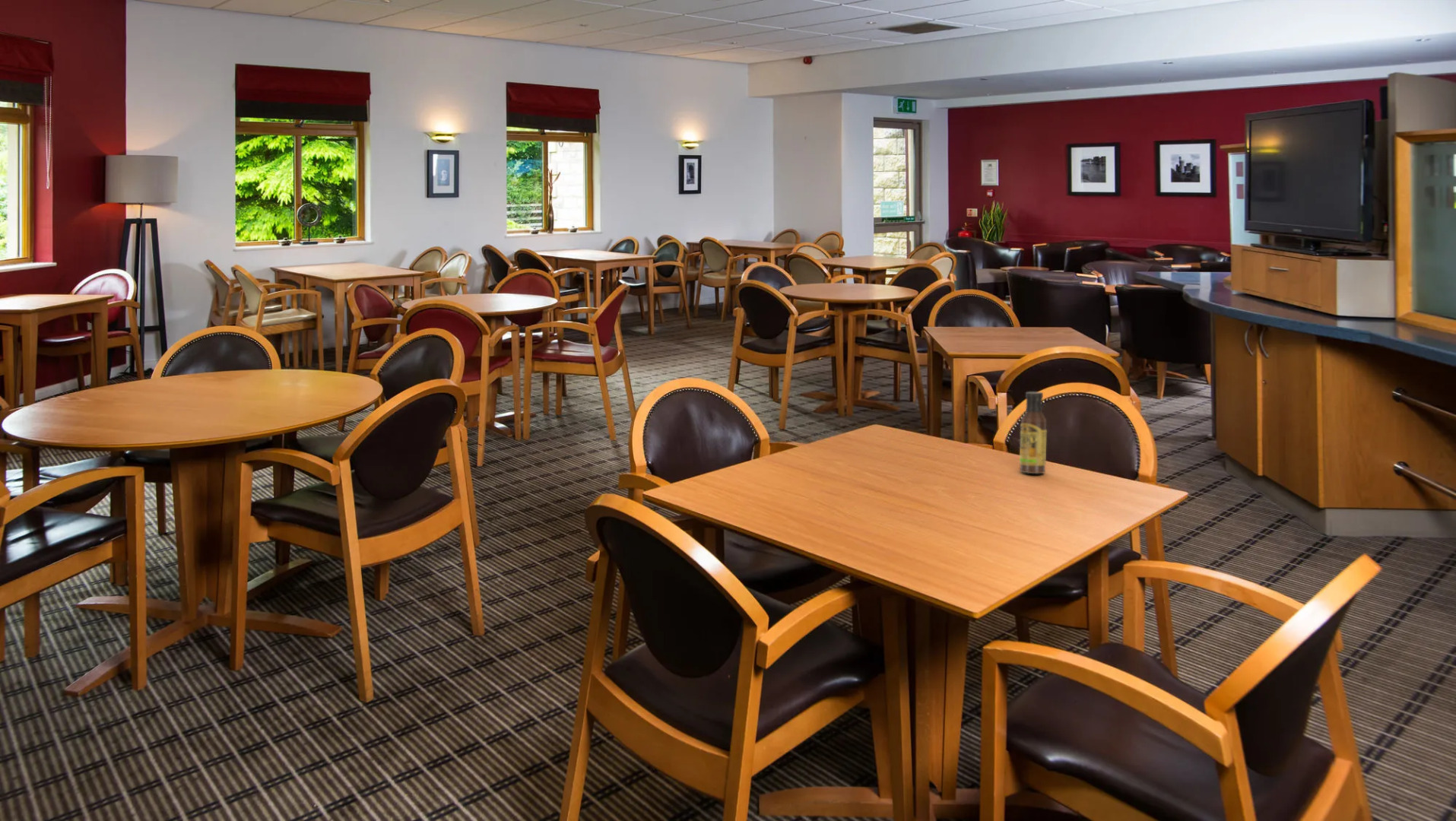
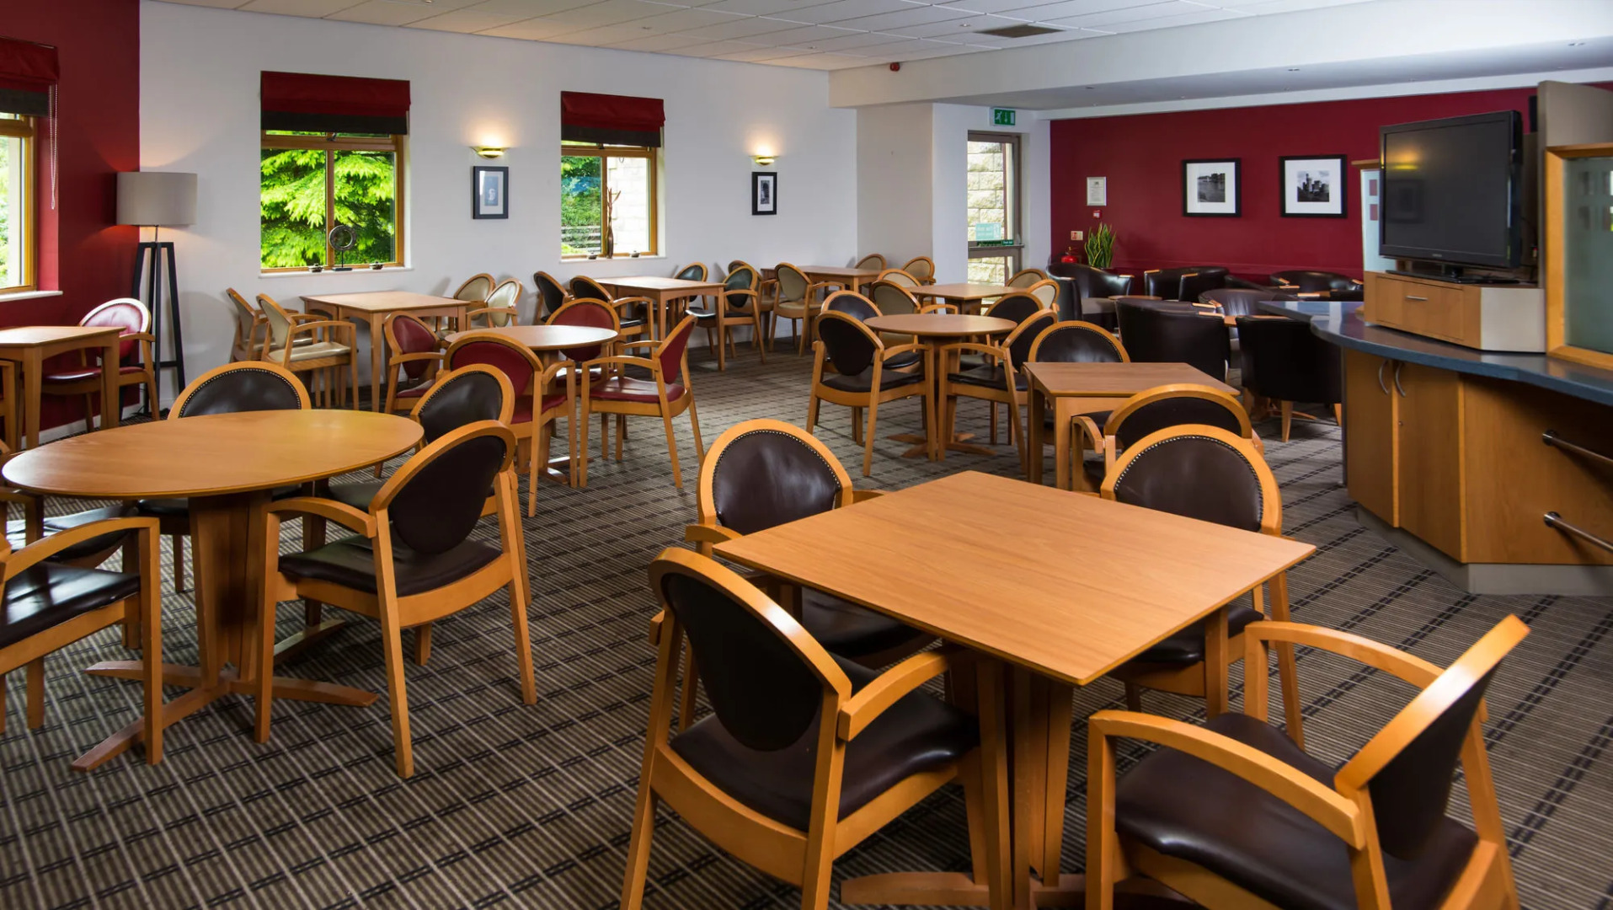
- sauce bottle (1033, 433)
